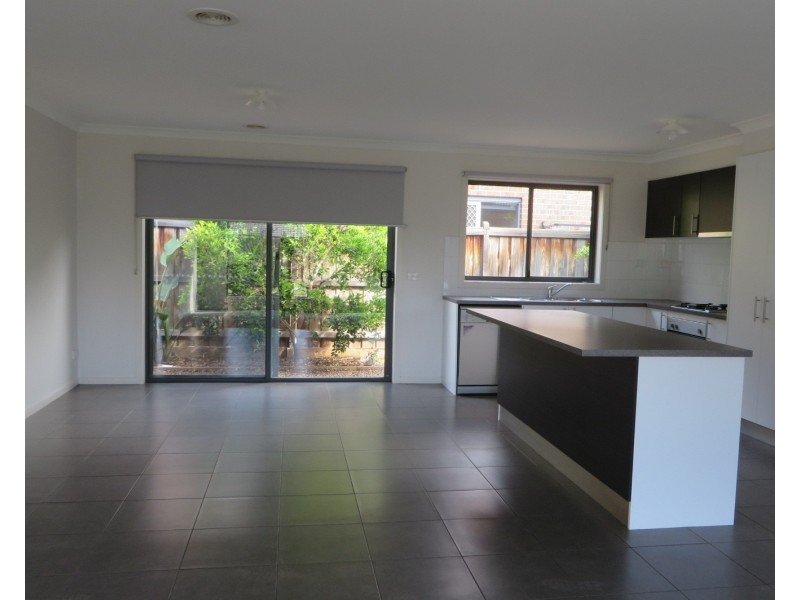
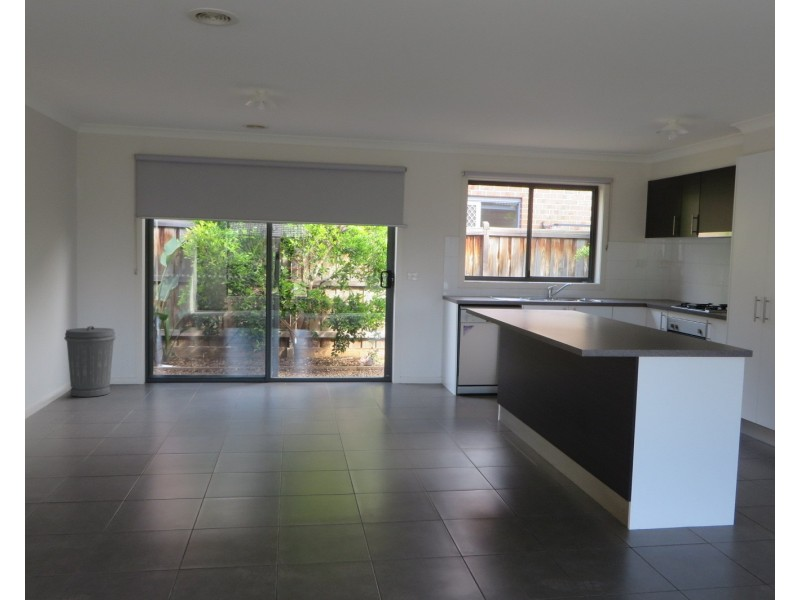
+ trash can (90, 359)
